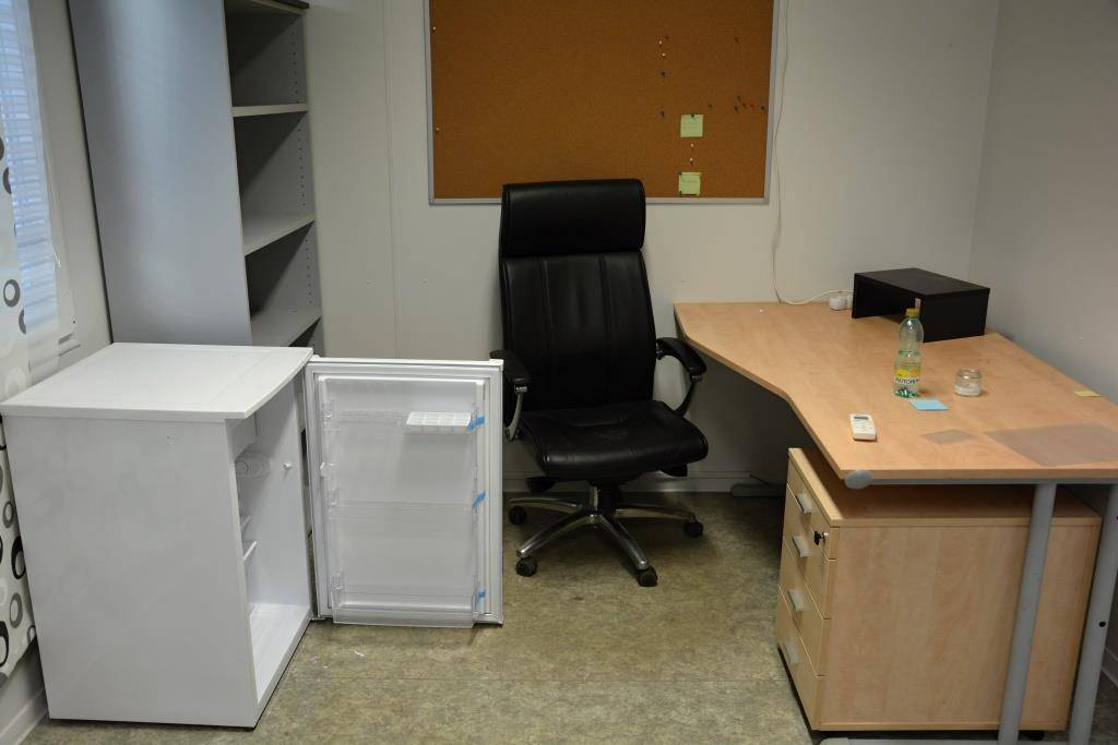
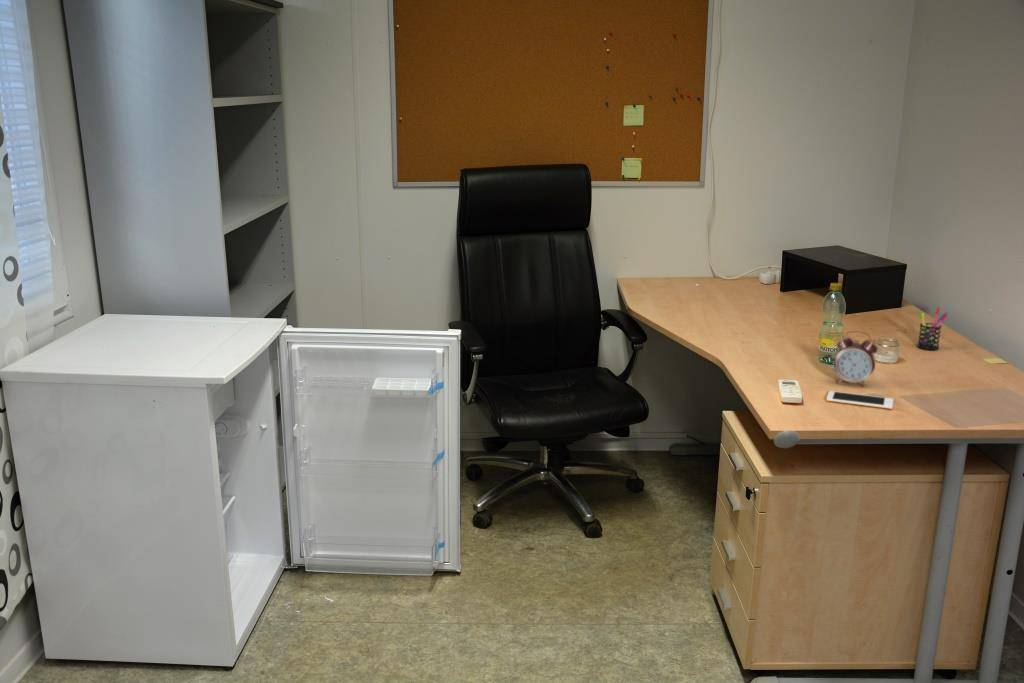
+ alarm clock (855, 357)
+ pen holder (928, 327)
+ cell phone (859, 399)
